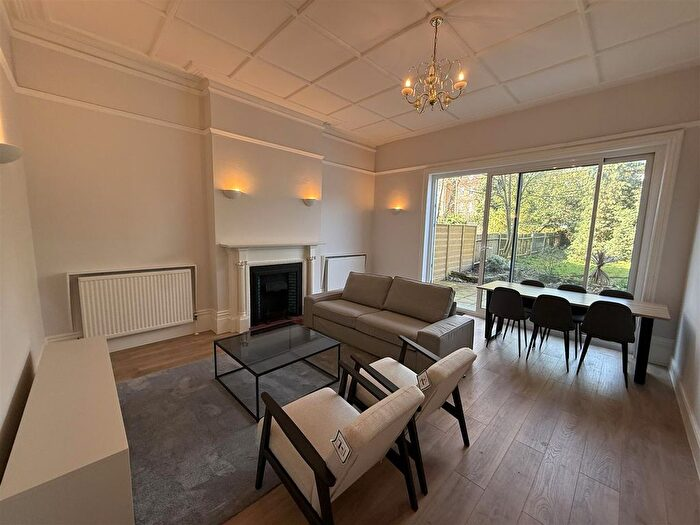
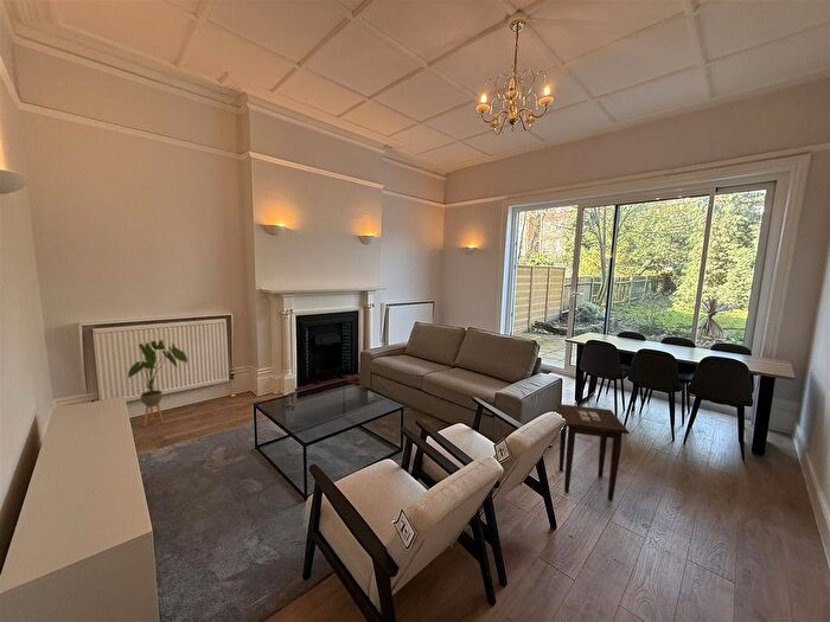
+ side table (599, 451)
+ house plant (153, 380)
